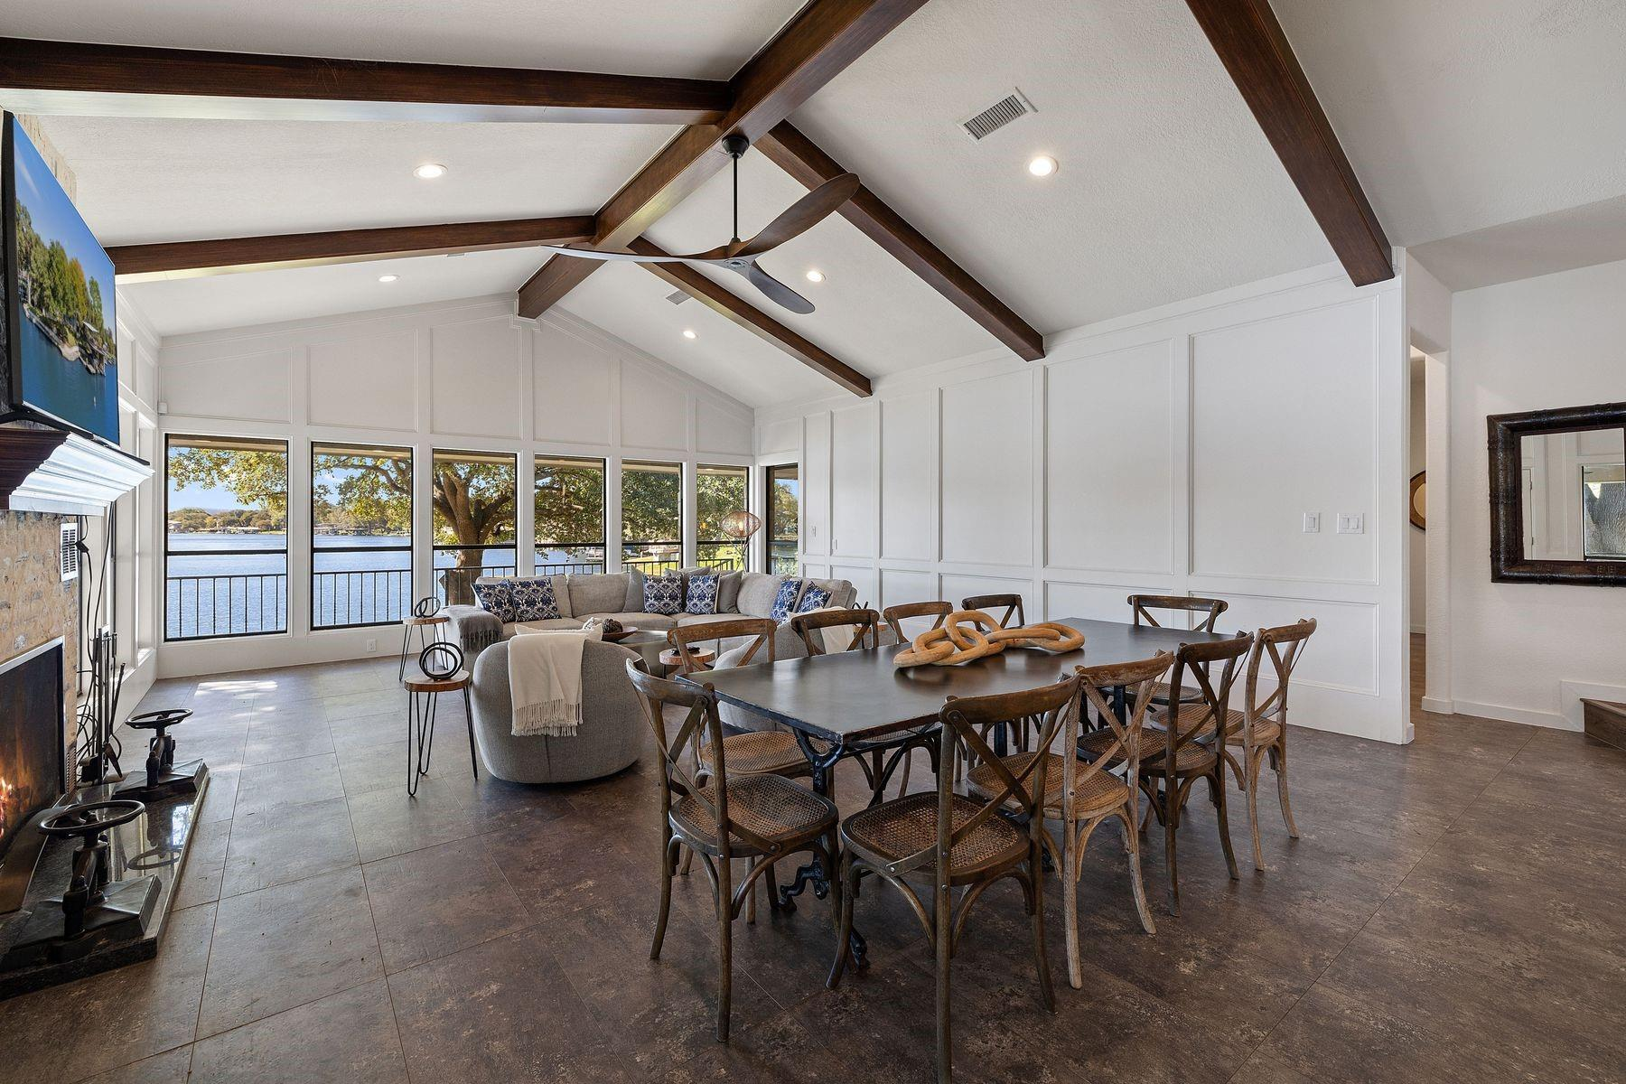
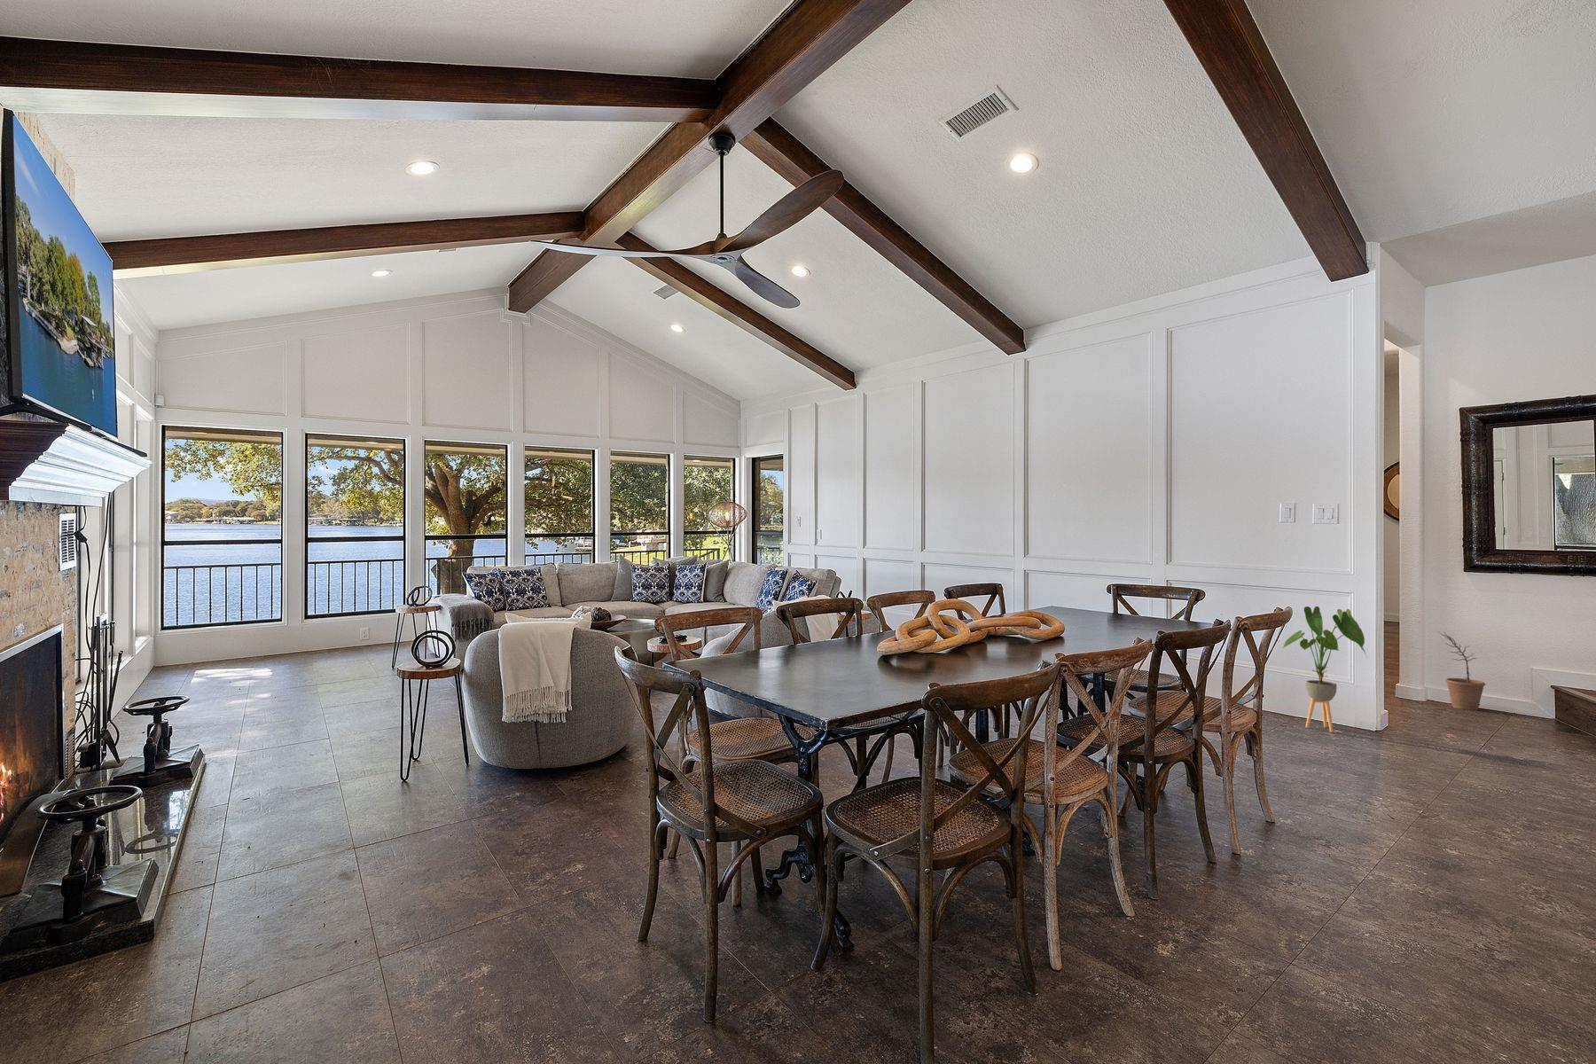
+ house plant (1326, 666)
+ plant pot (1467, 670)
